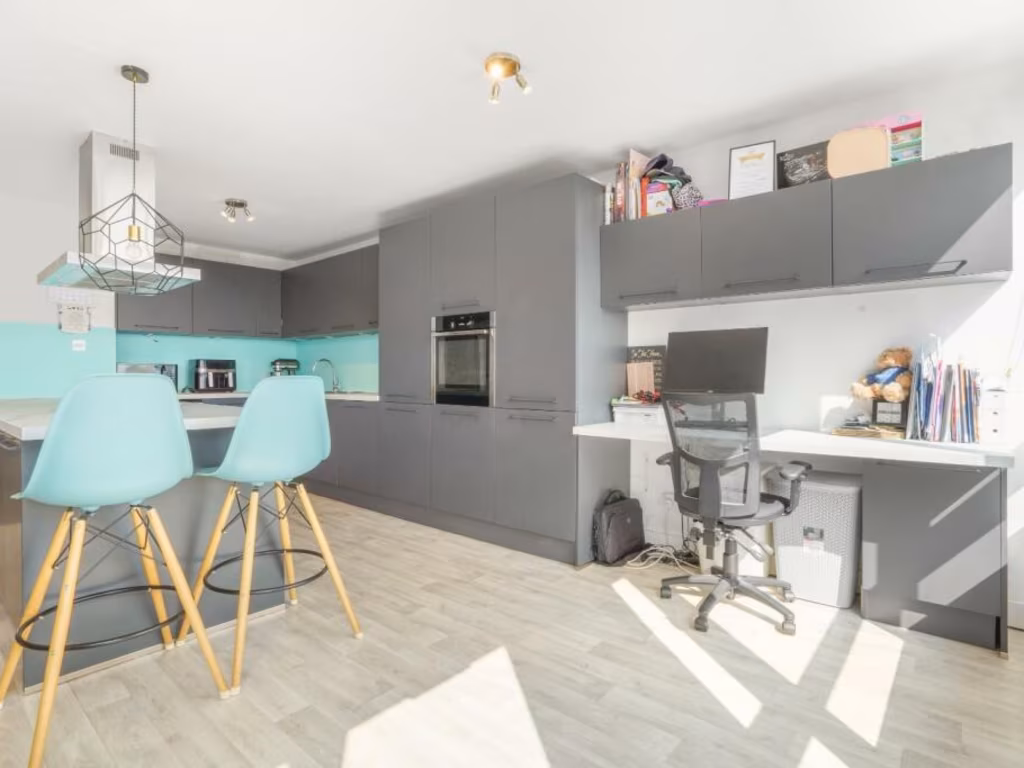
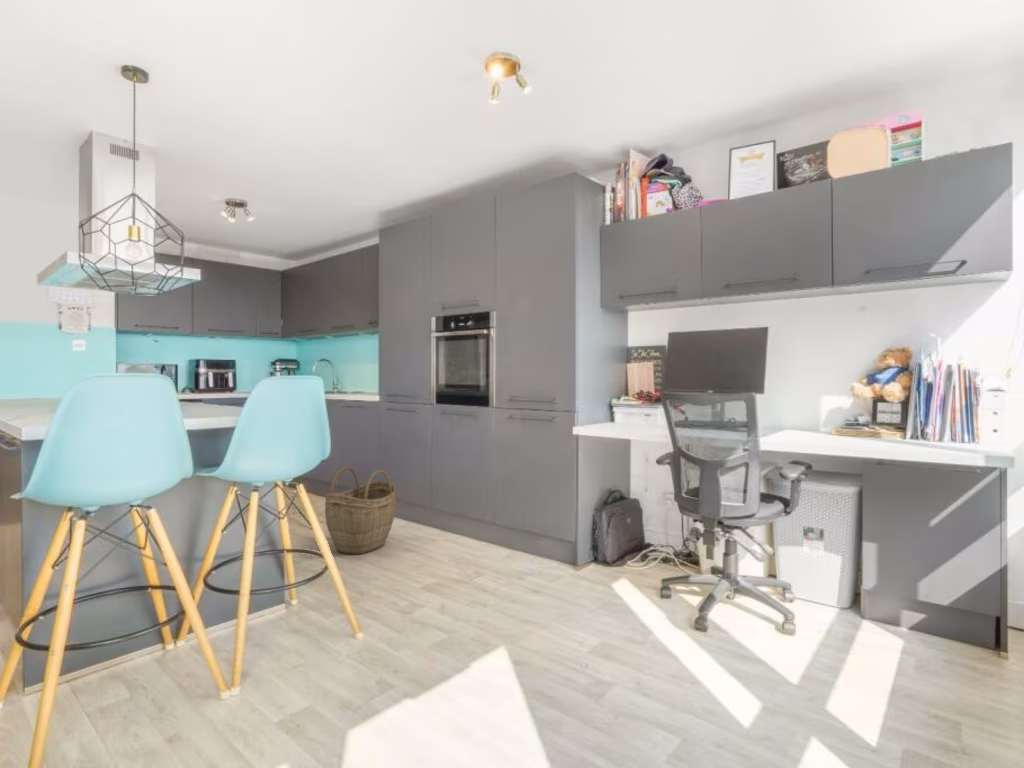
+ woven basket (361, 507)
